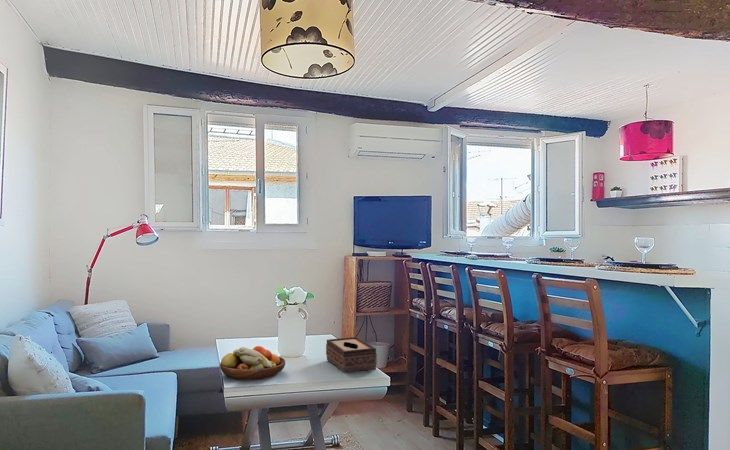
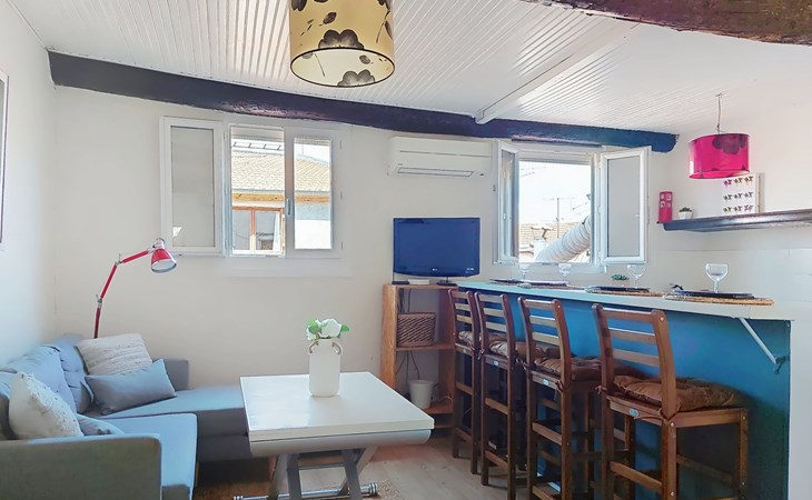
- fruit bowl (253, 359)
- tissue box (350, 354)
